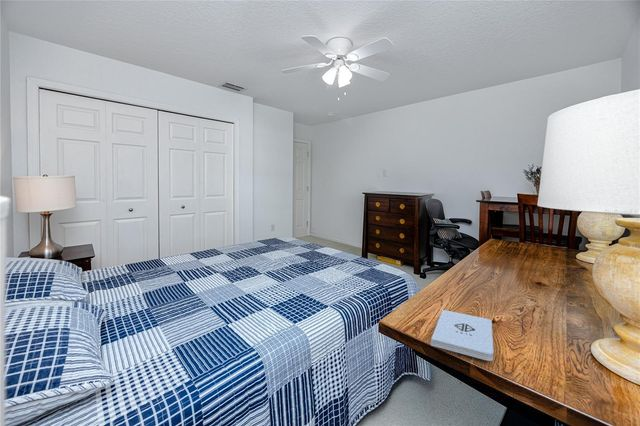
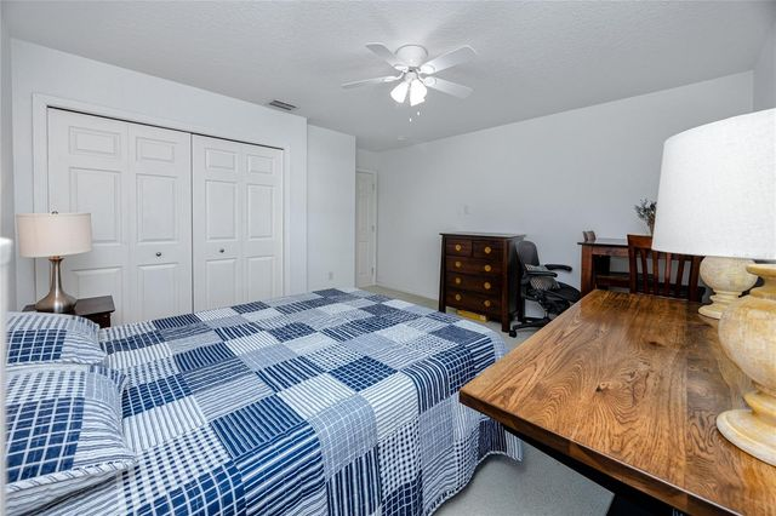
- notepad (463, 331)
